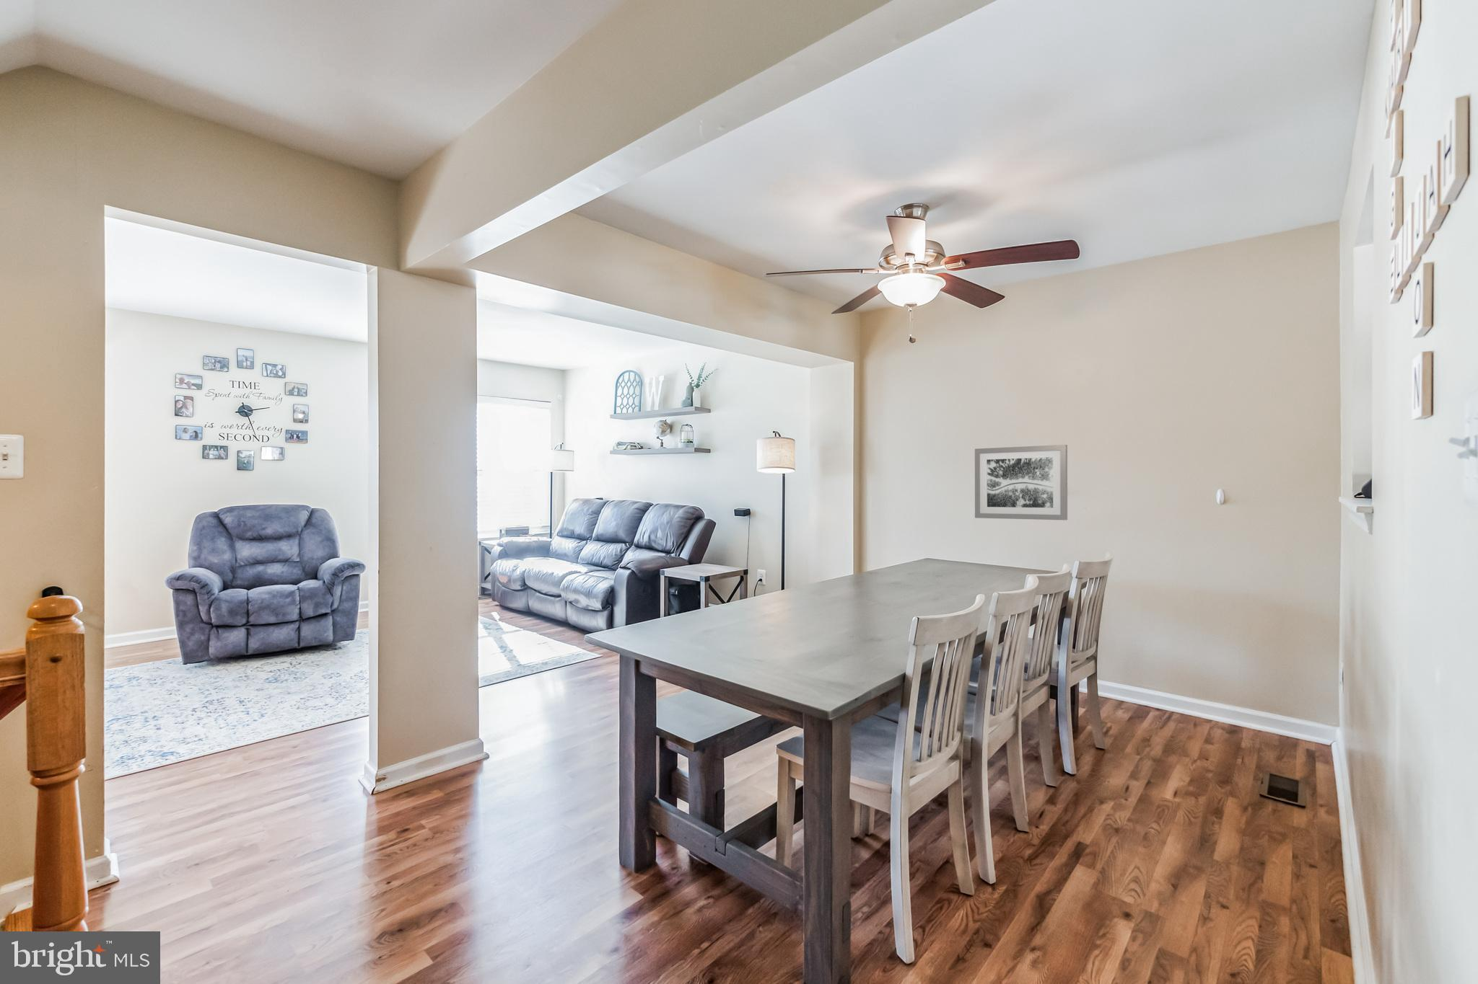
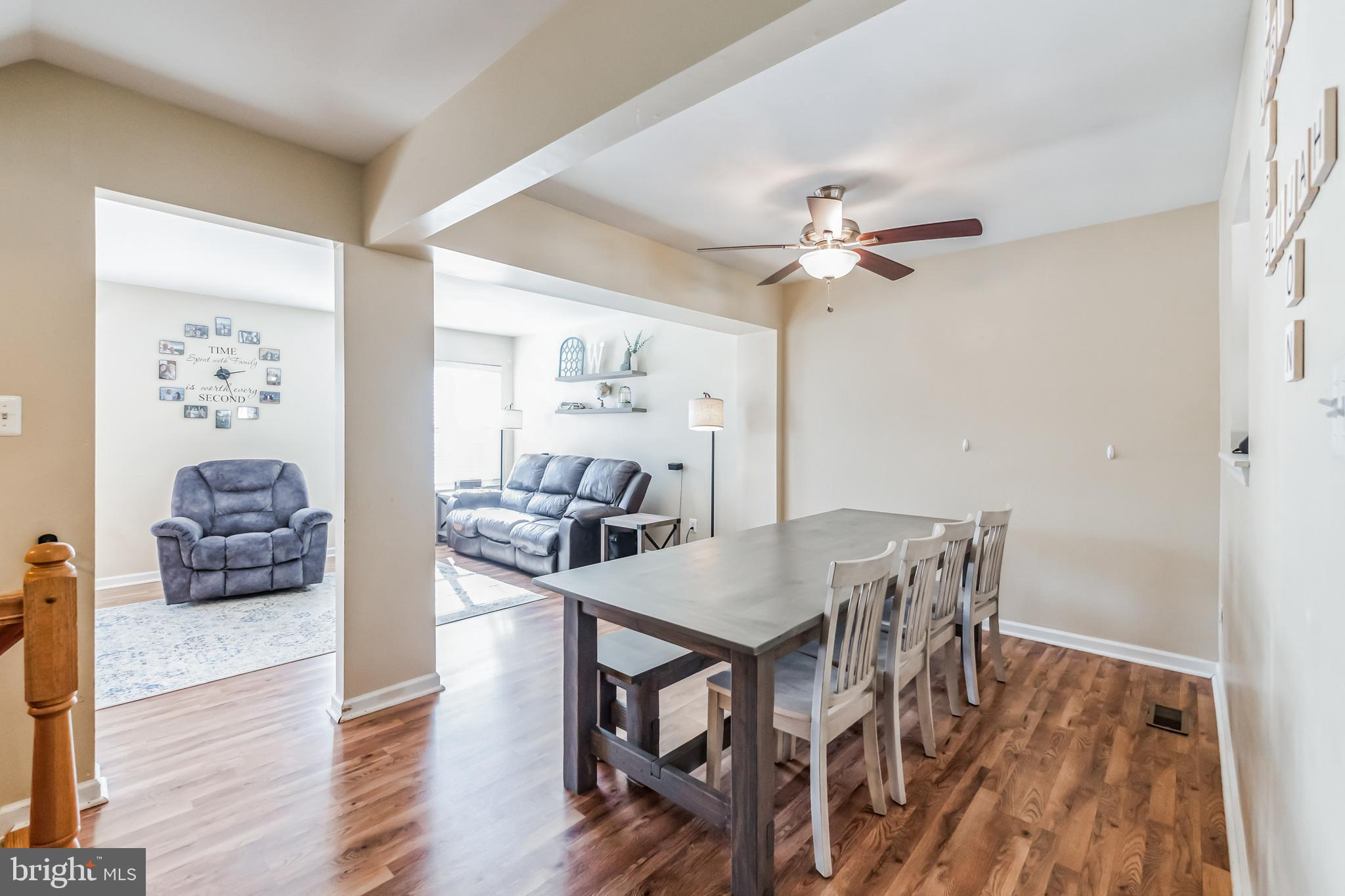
- wall art (1019, 482)
